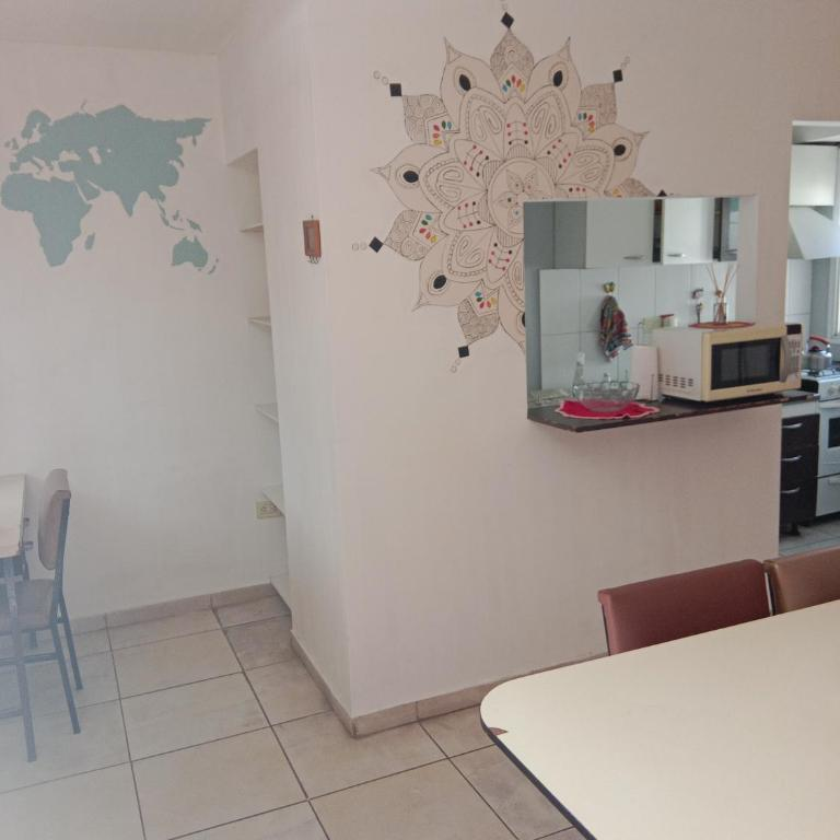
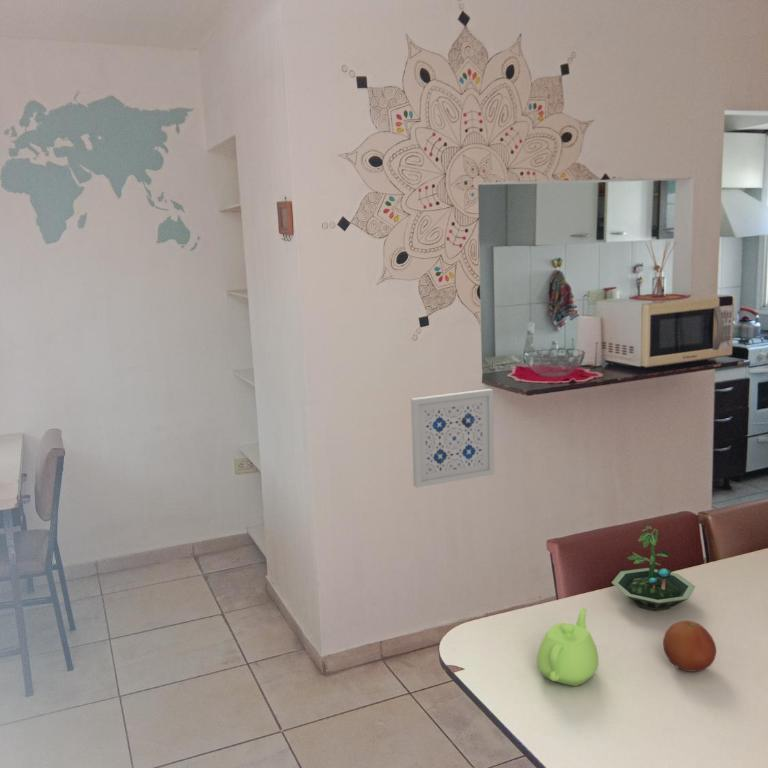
+ teapot (569, 647)
+ fruit (689, 644)
+ wall art (453, 437)
+ terrarium (654, 544)
